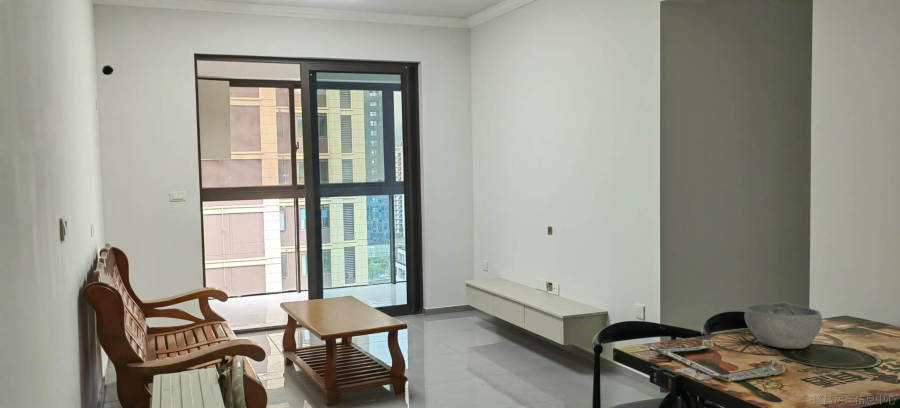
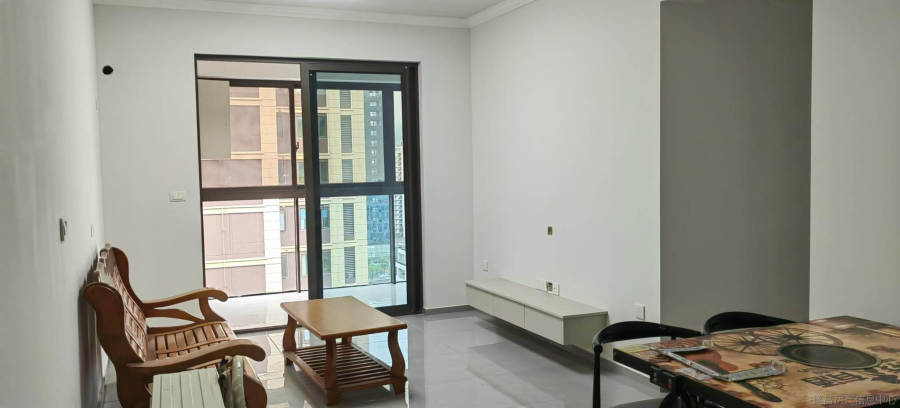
- bowl (782, 325)
